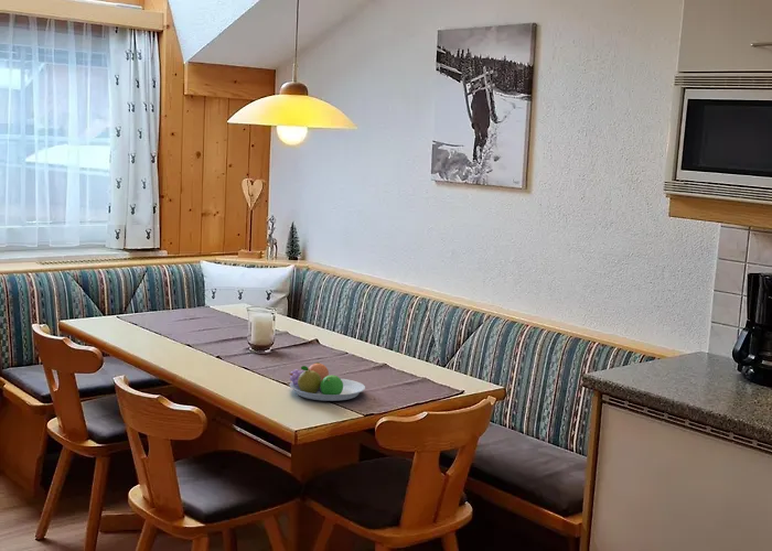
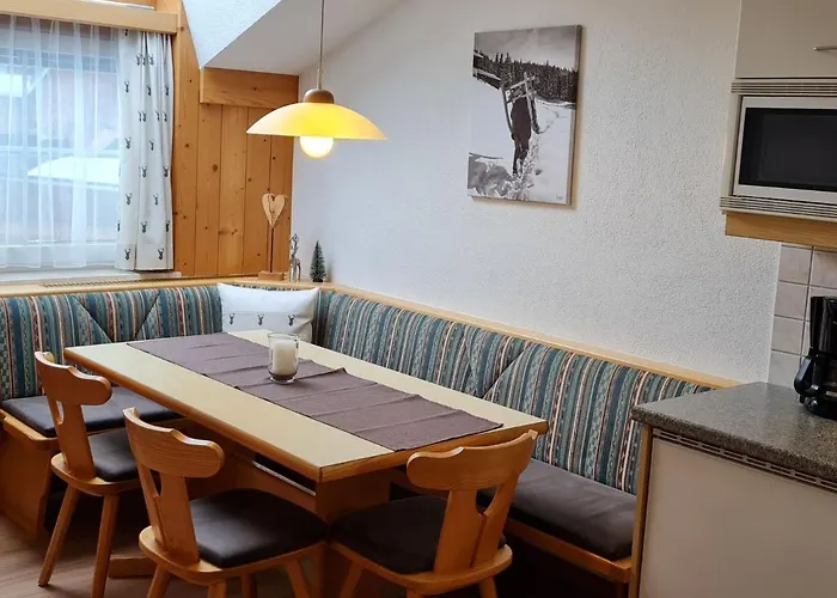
- fruit bowl (326, 379)
